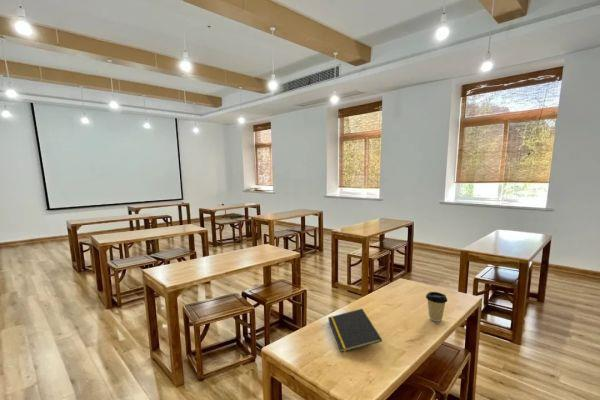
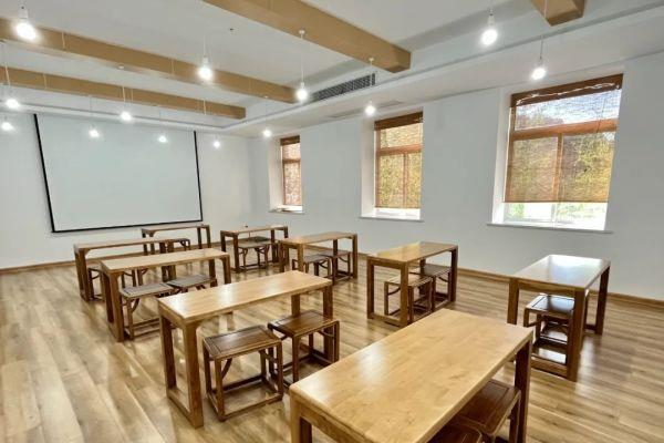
- notepad (352, 328)
- coffee cup (436, 306)
